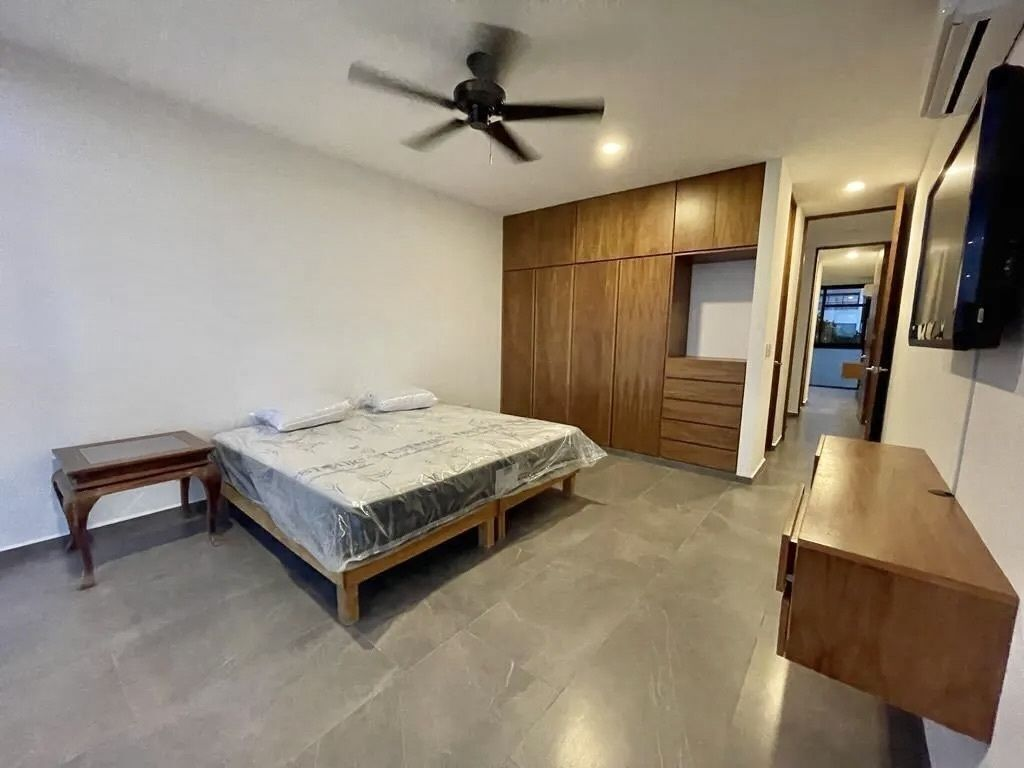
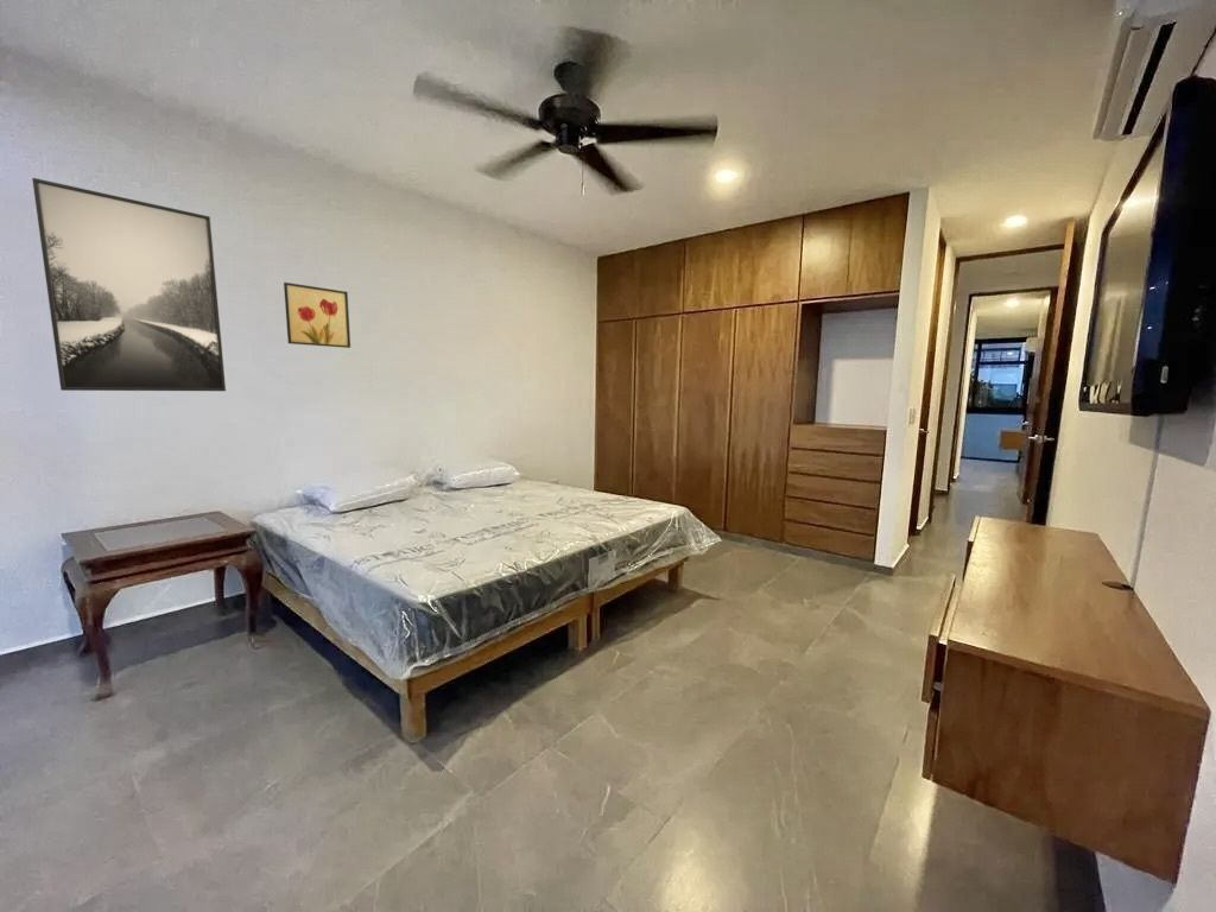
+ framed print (140, 297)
+ wall art (318, 316)
